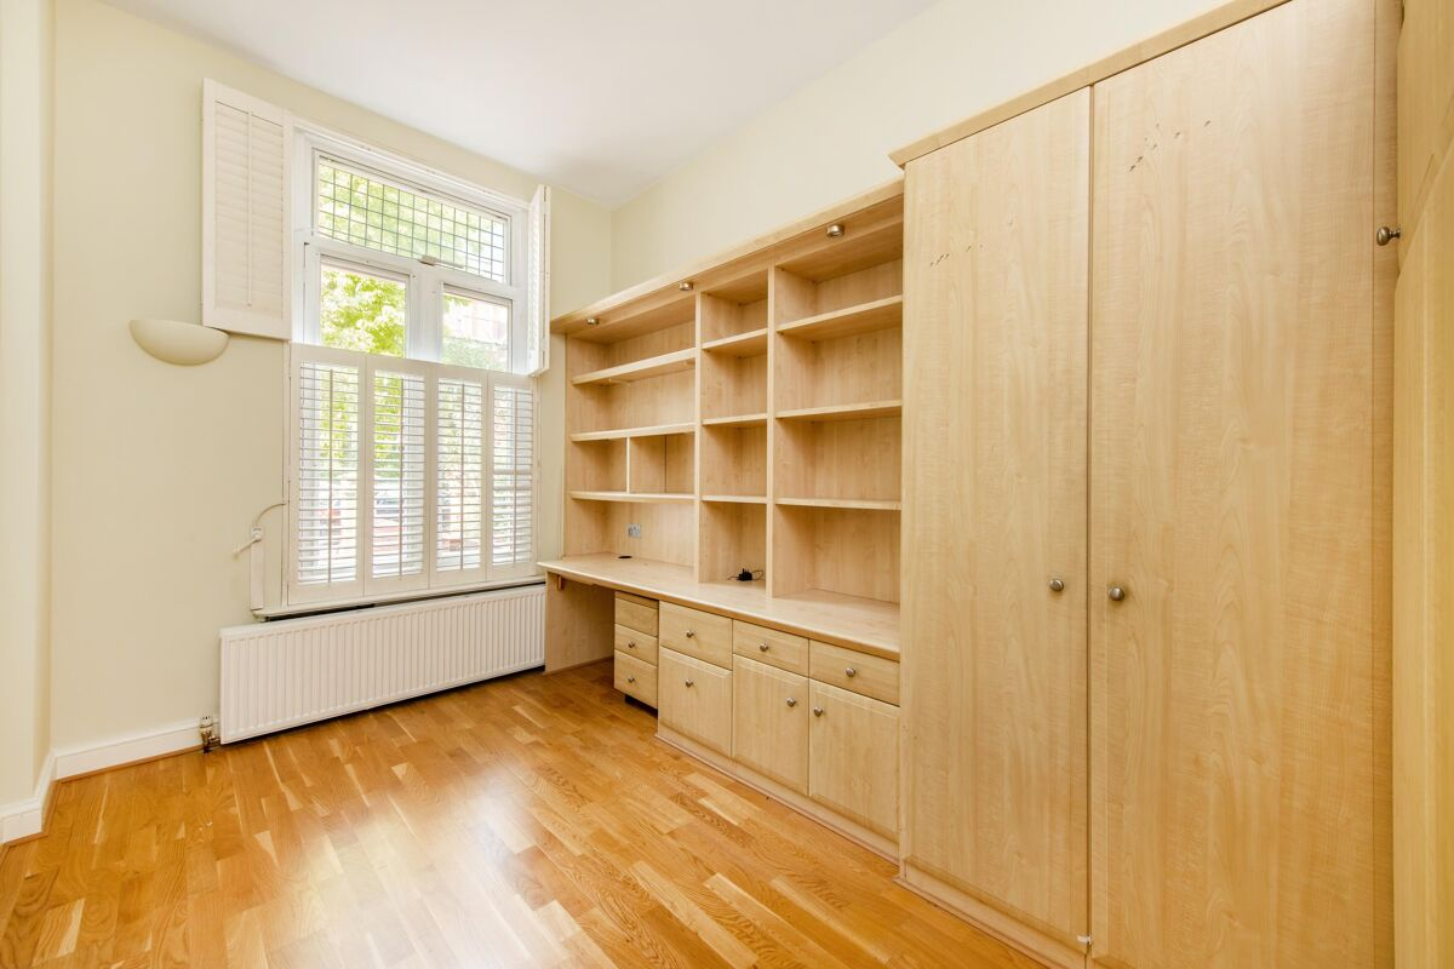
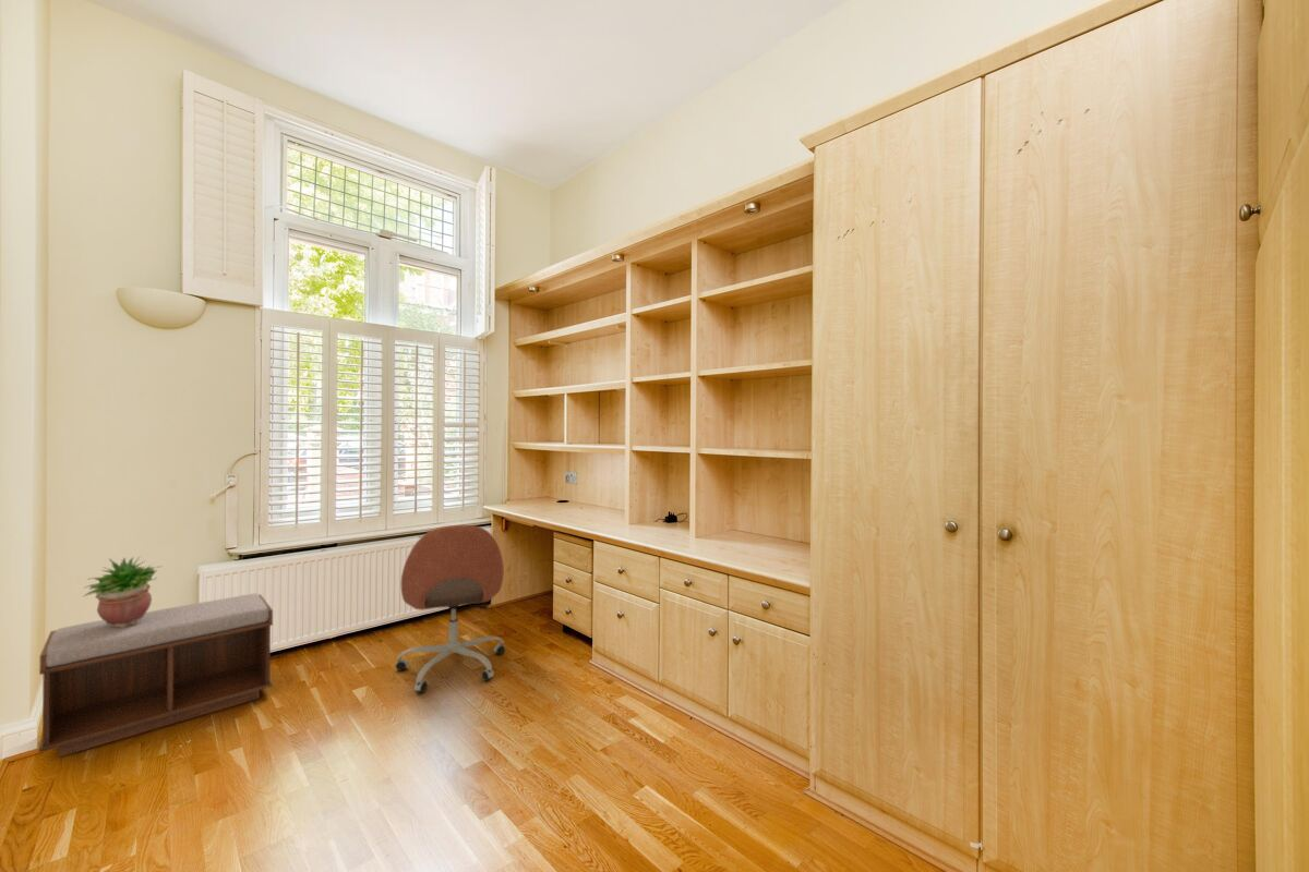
+ bench (168, 663)
+ office chair (453, 592)
+ potted plant (123, 590)
